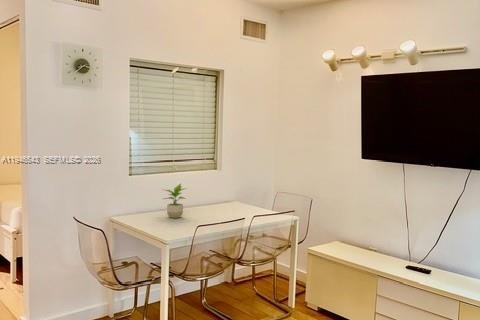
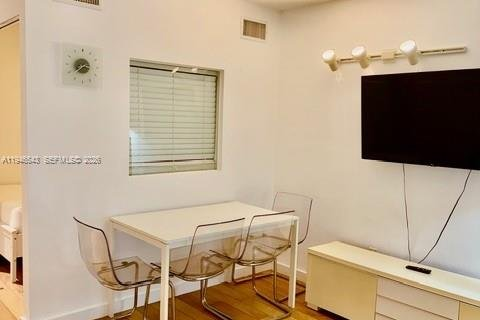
- potted plant (174, 200)
